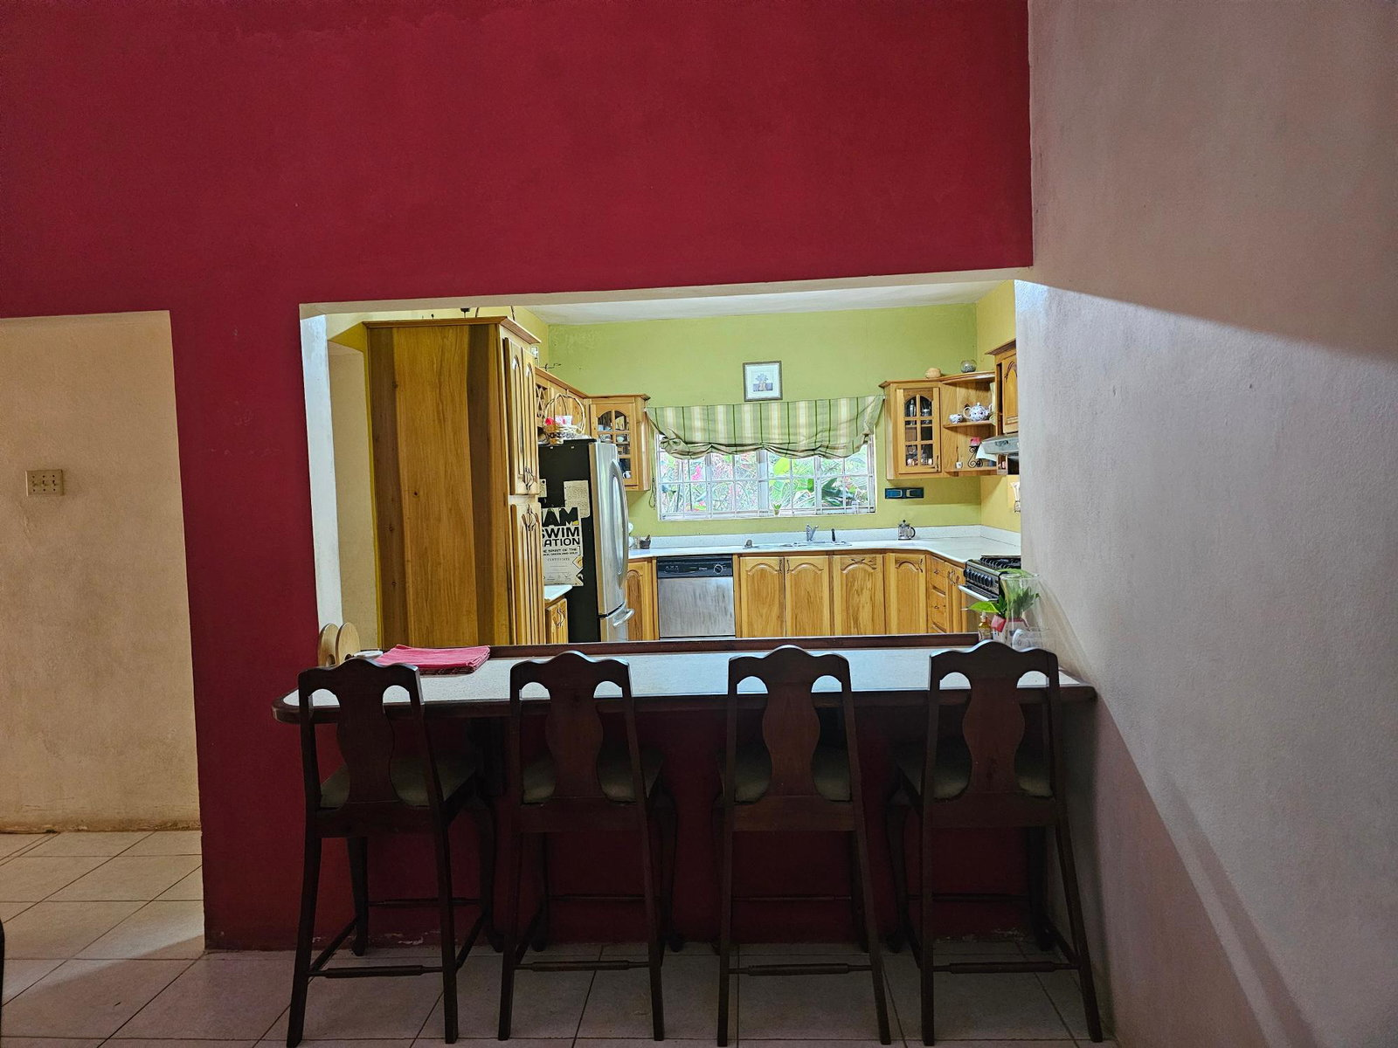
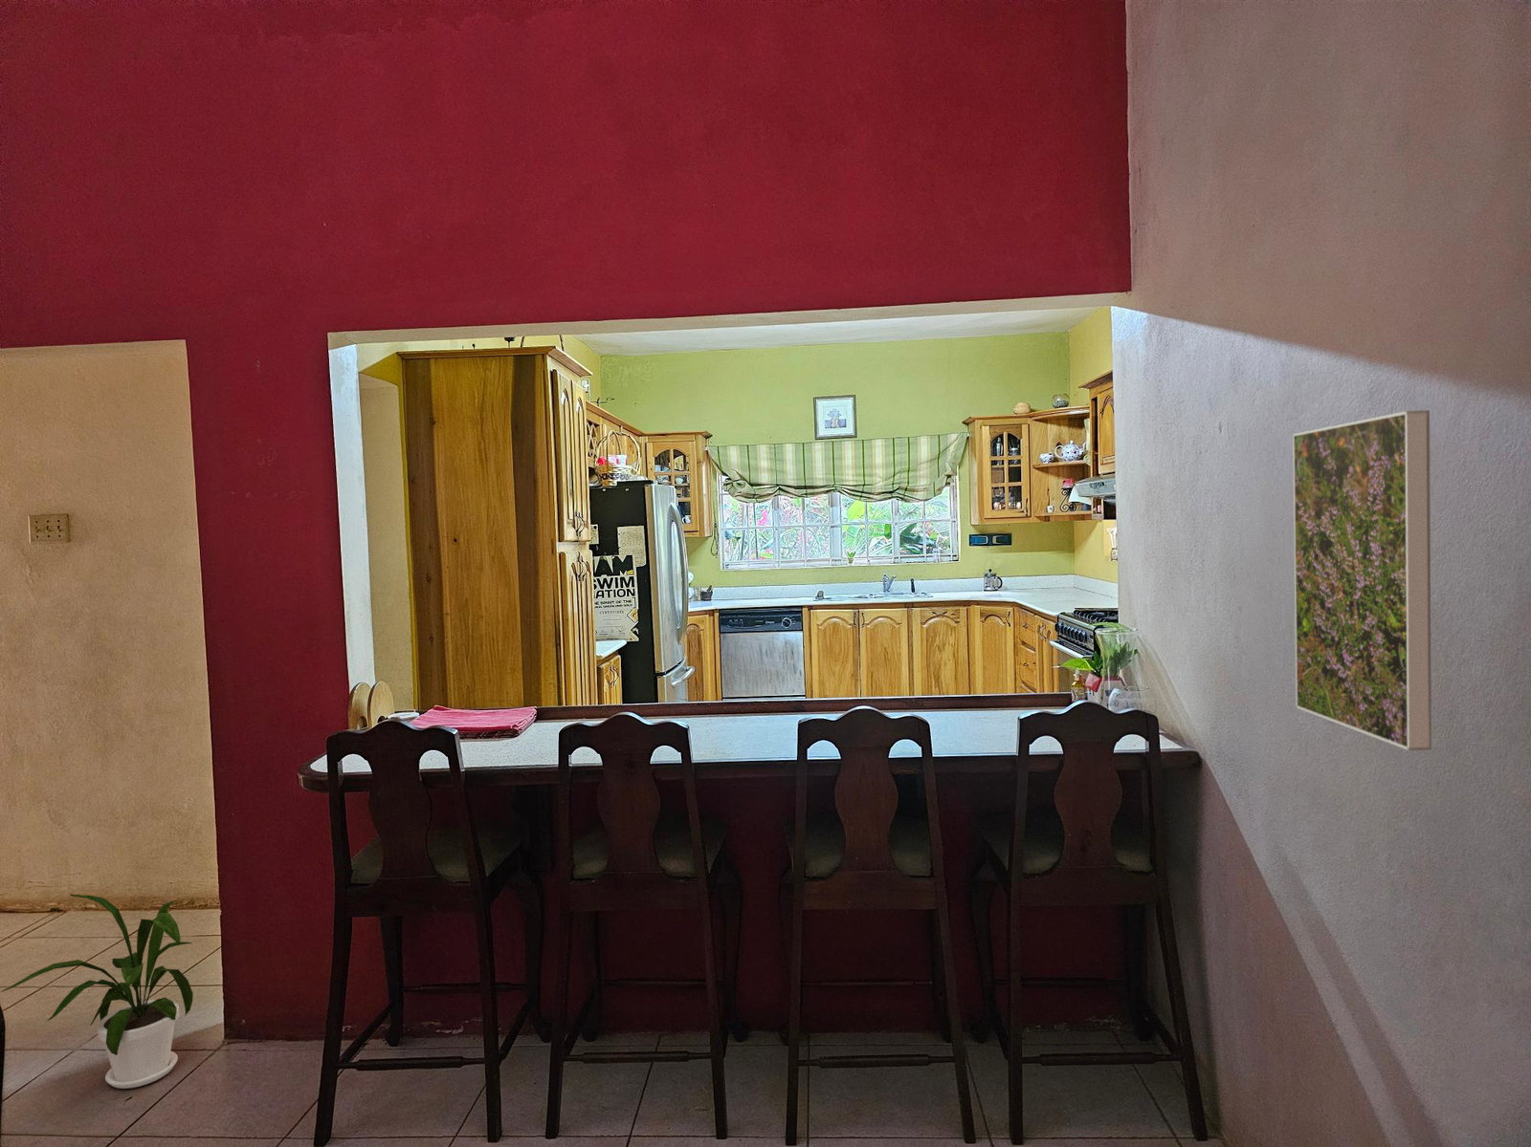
+ house plant (129, 984)
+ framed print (1355, 576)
